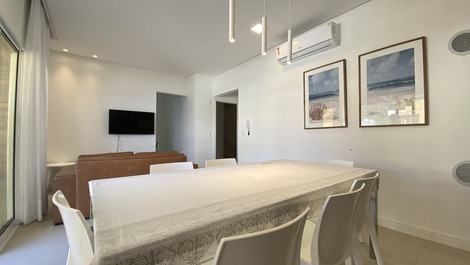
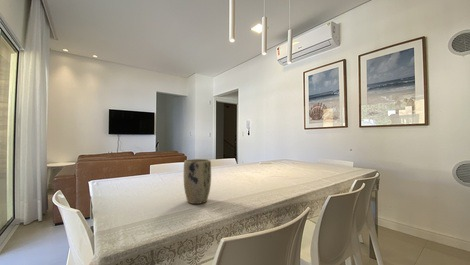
+ plant pot (197, 180)
